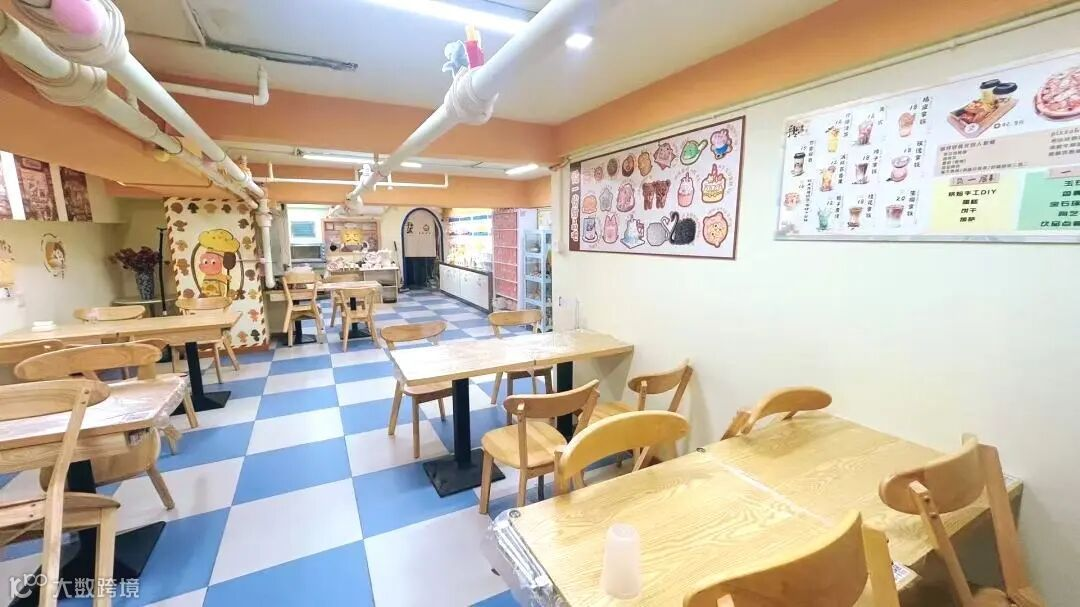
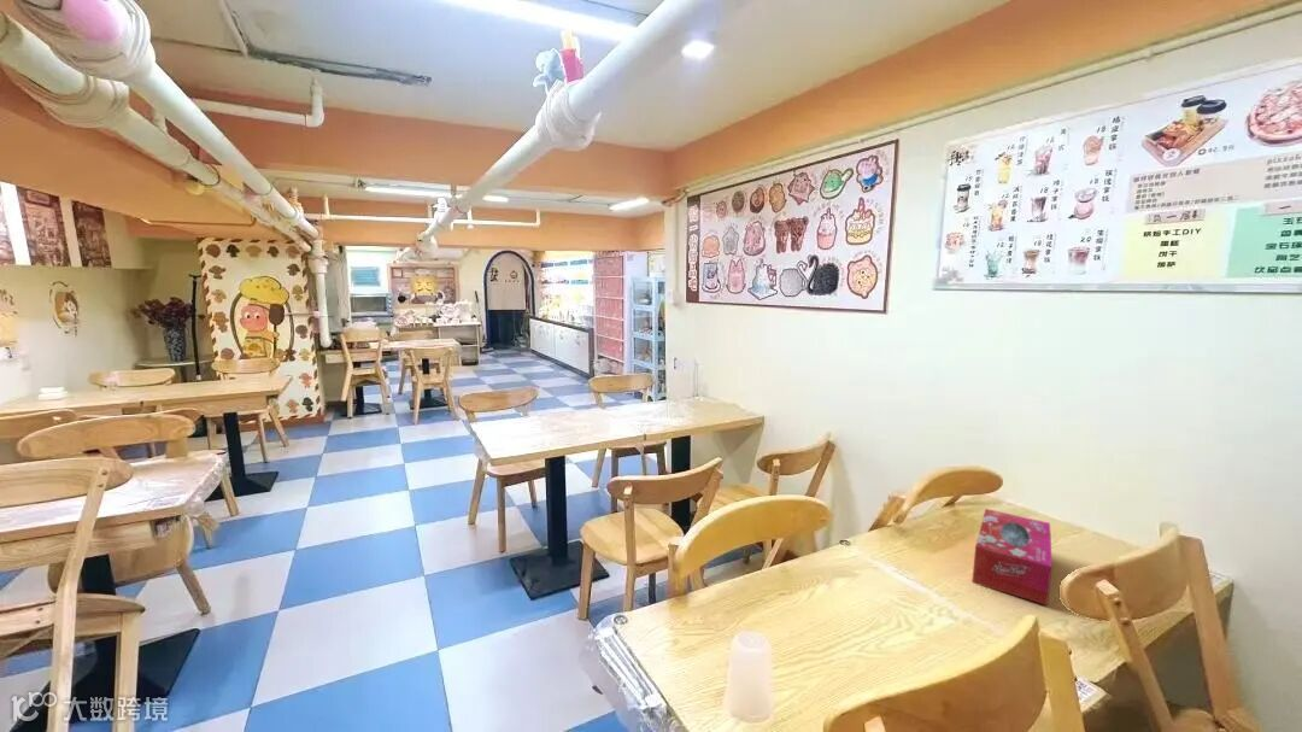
+ tissue box (1013, 551)
